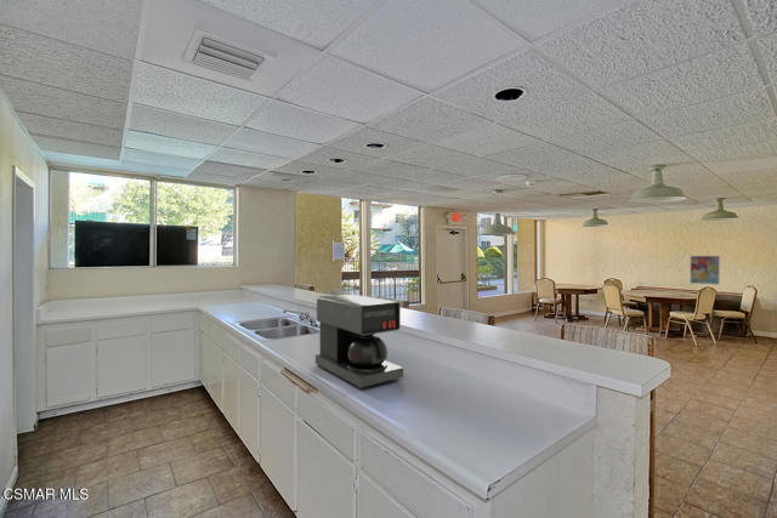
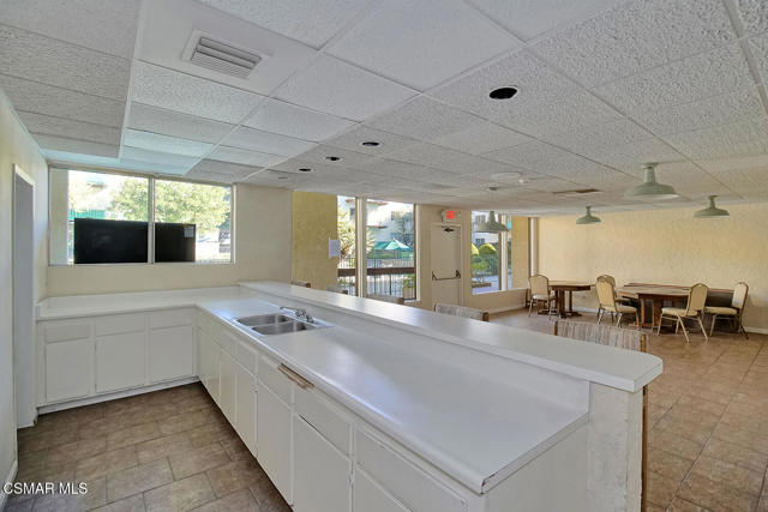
- wall art (704, 269)
- coffee maker (356, 335)
